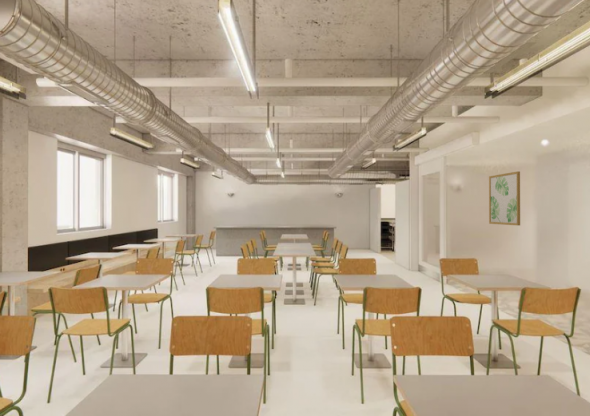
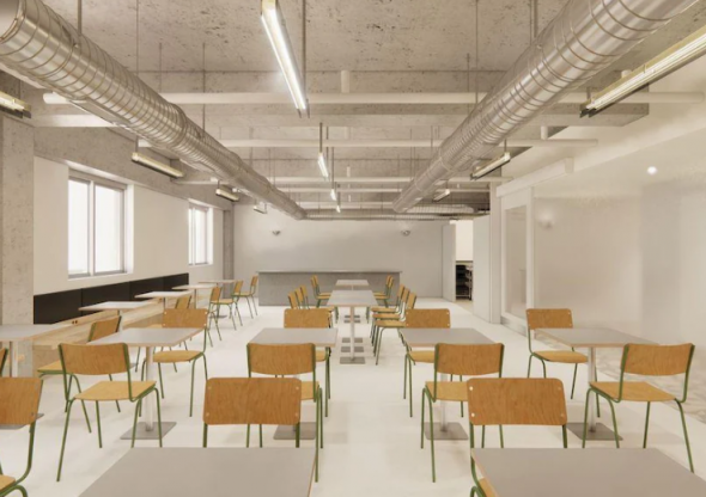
- wall art (503, 199)
